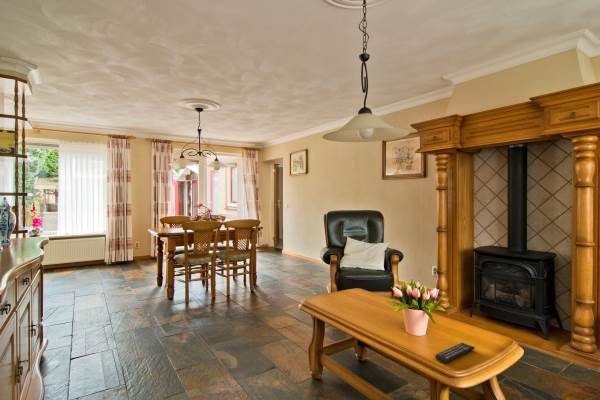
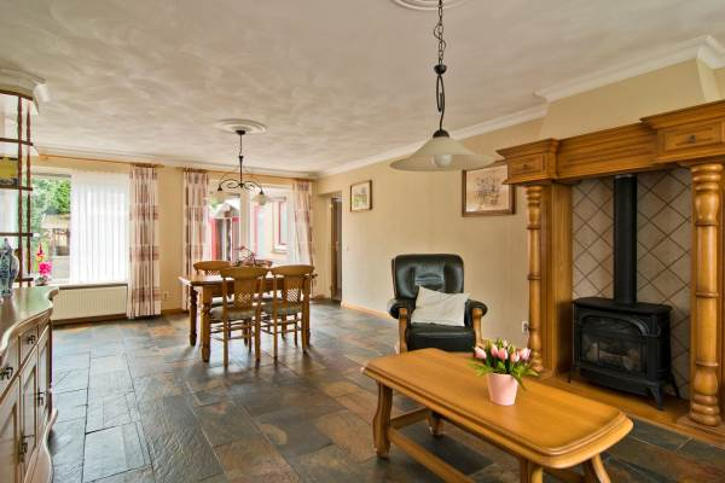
- remote control (455, 352)
